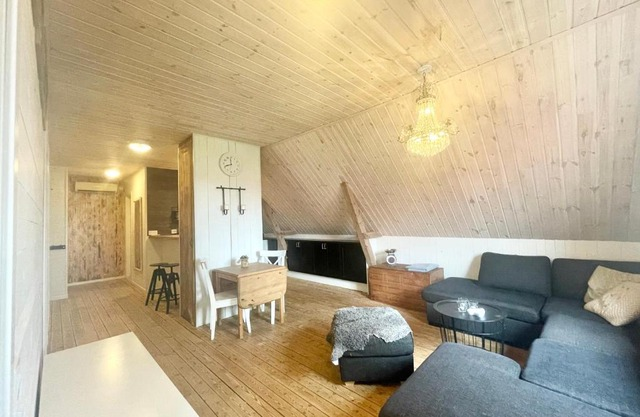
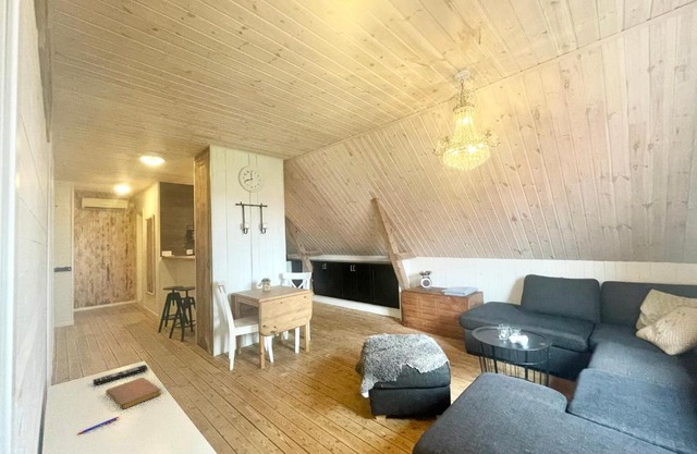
+ notebook (133, 392)
+ pen (98, 425)
+ remote control (121, 375)
